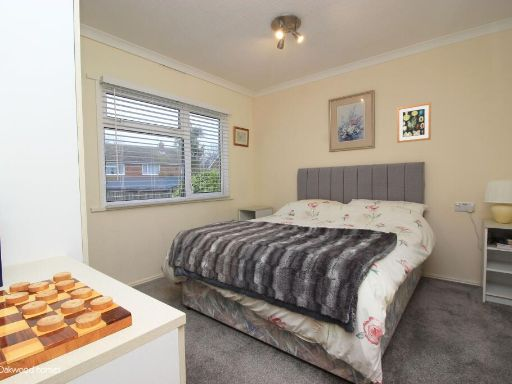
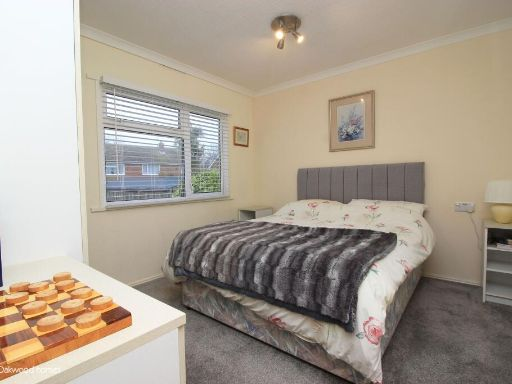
- wall art (413, 123)
